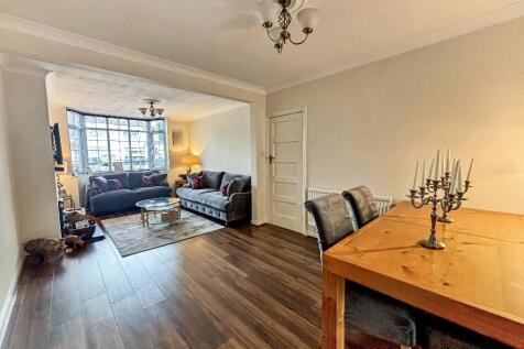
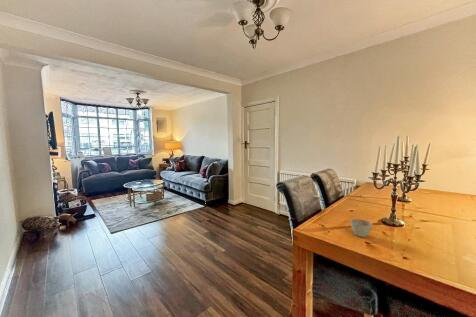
+ flower pot (360, 228)
